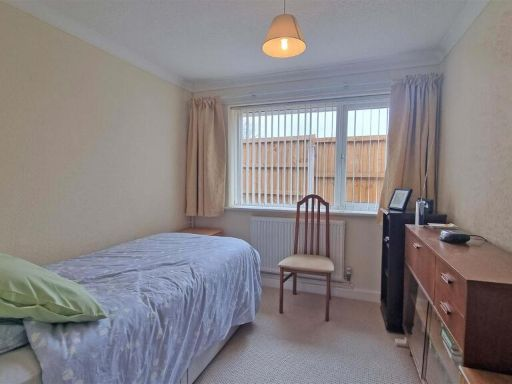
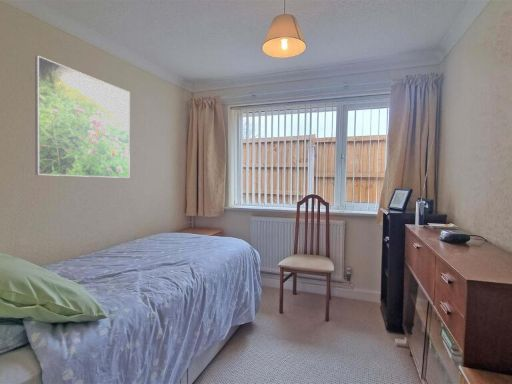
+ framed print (90, 127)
